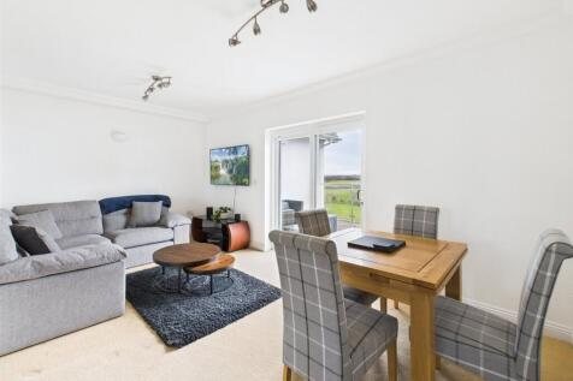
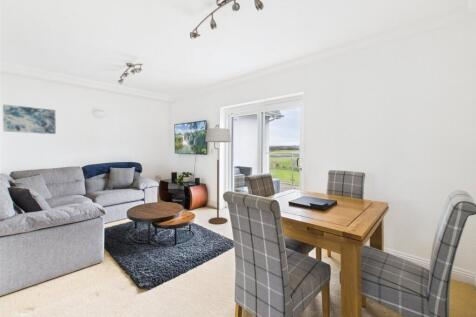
+ floor lamp (217, 172)
+ wall art (30, 120)
